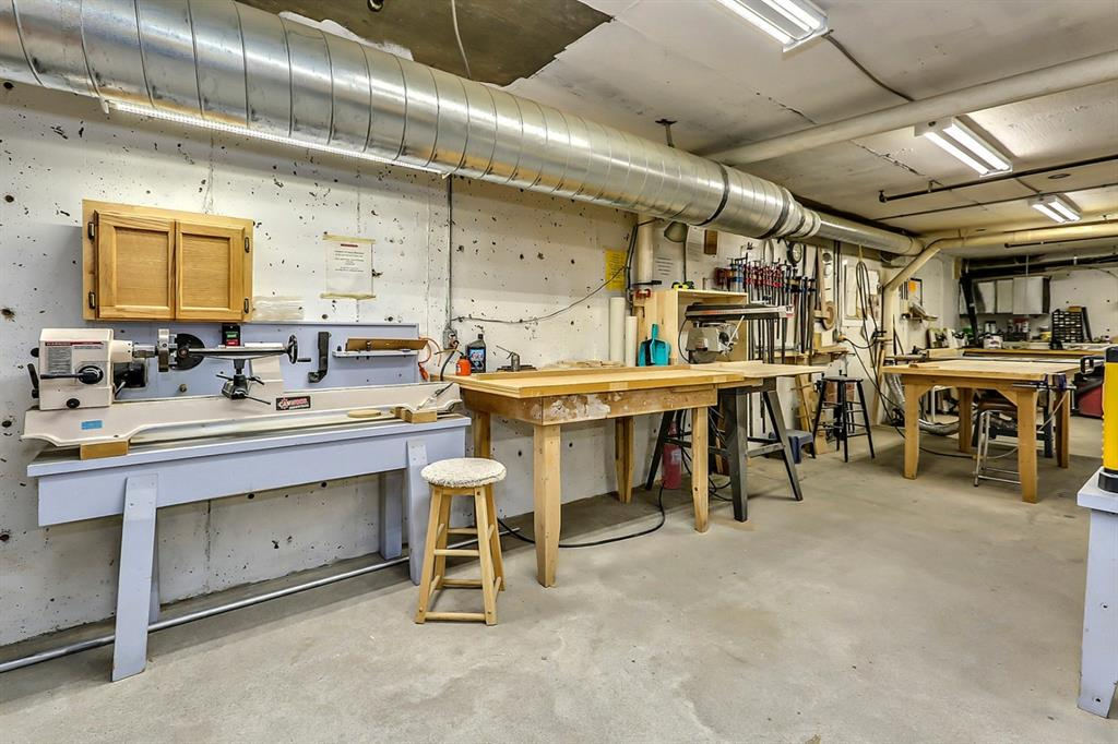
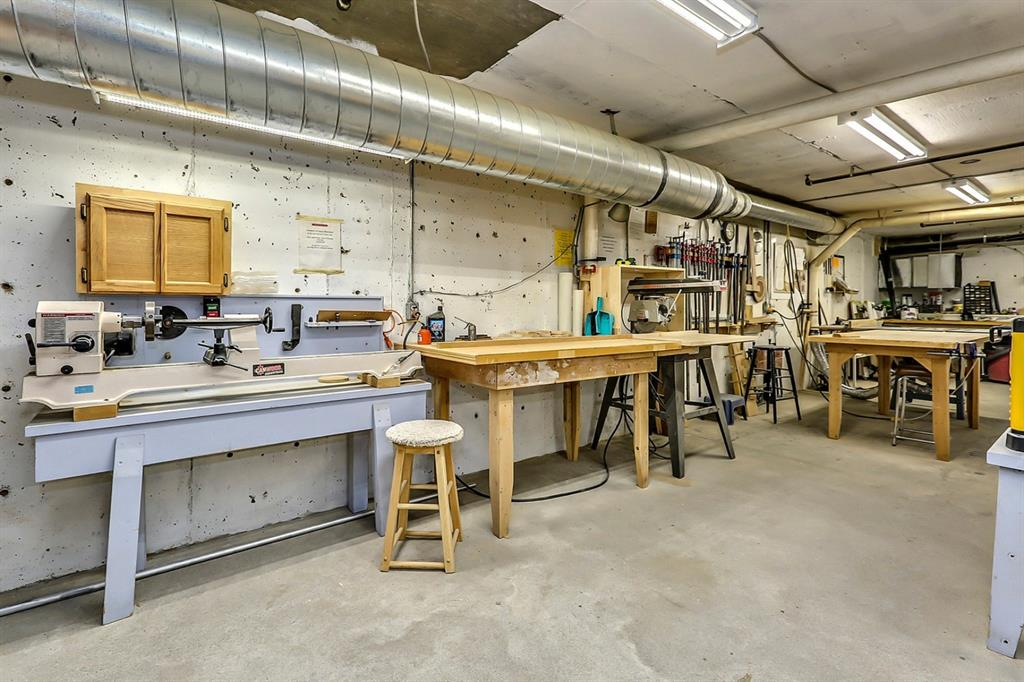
- fire extinguisher (670, 453)
